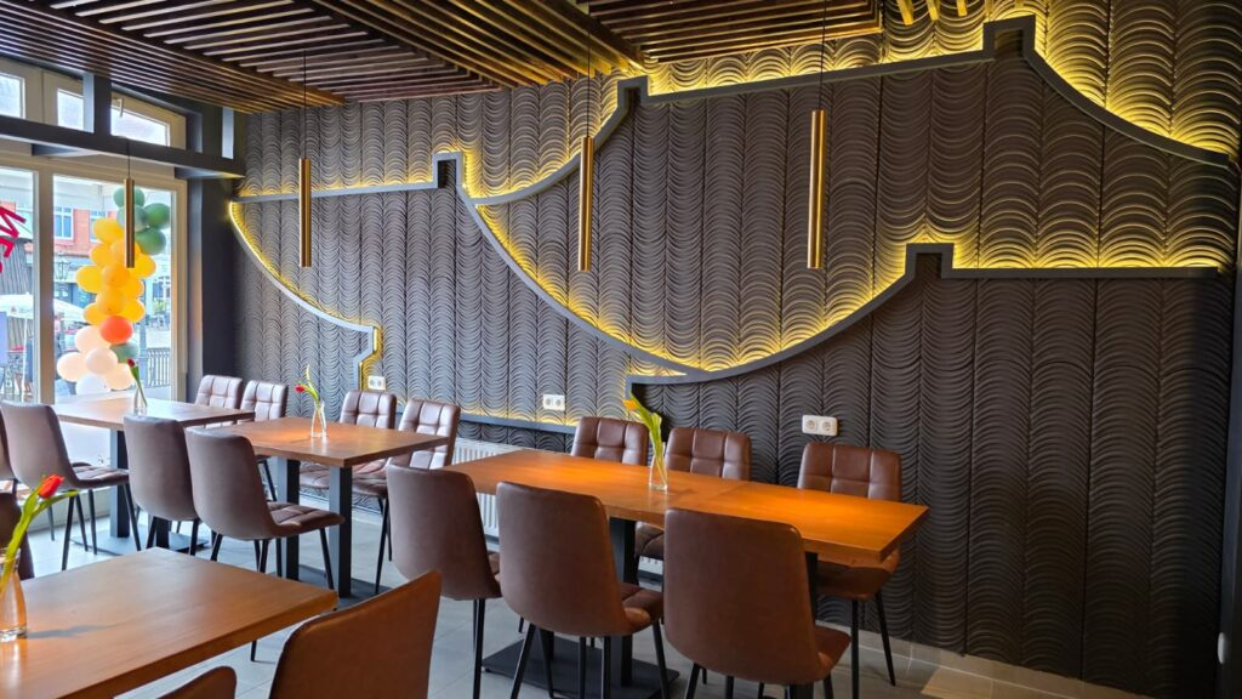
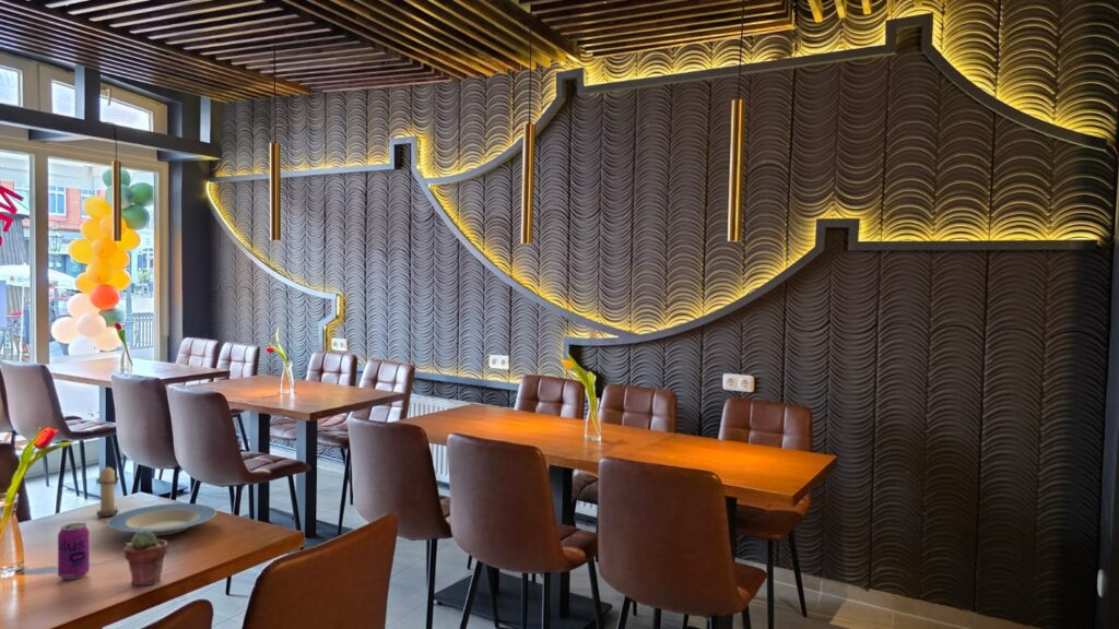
+ candle (107, 488)
+ potted succulent (145, 555)
+ beverage can (73, 550)
+ plate (163, 522)
